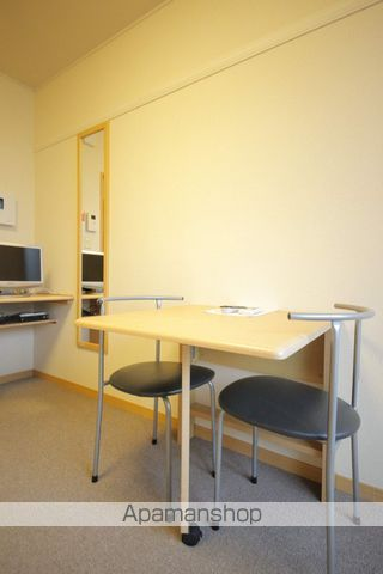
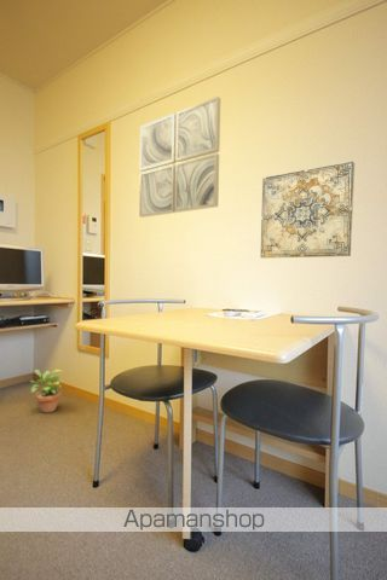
+ wall art (175, 162)
+ potted plant (44, 389)
+ wall art (304, 214)
